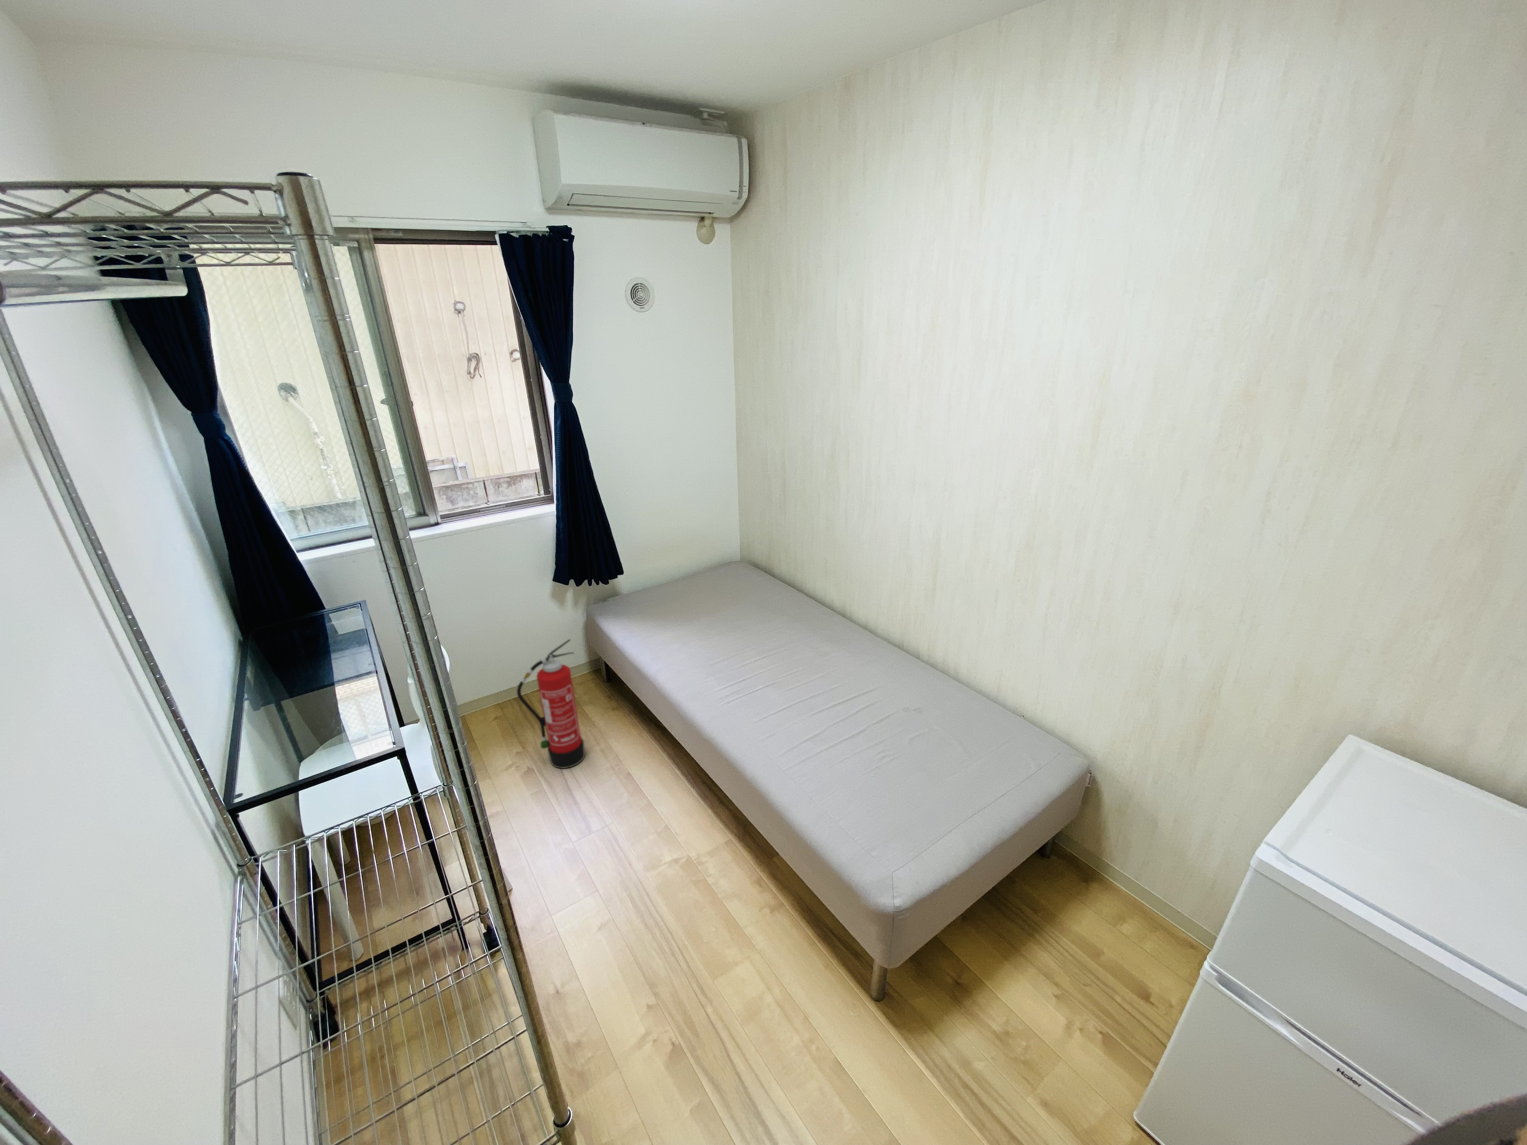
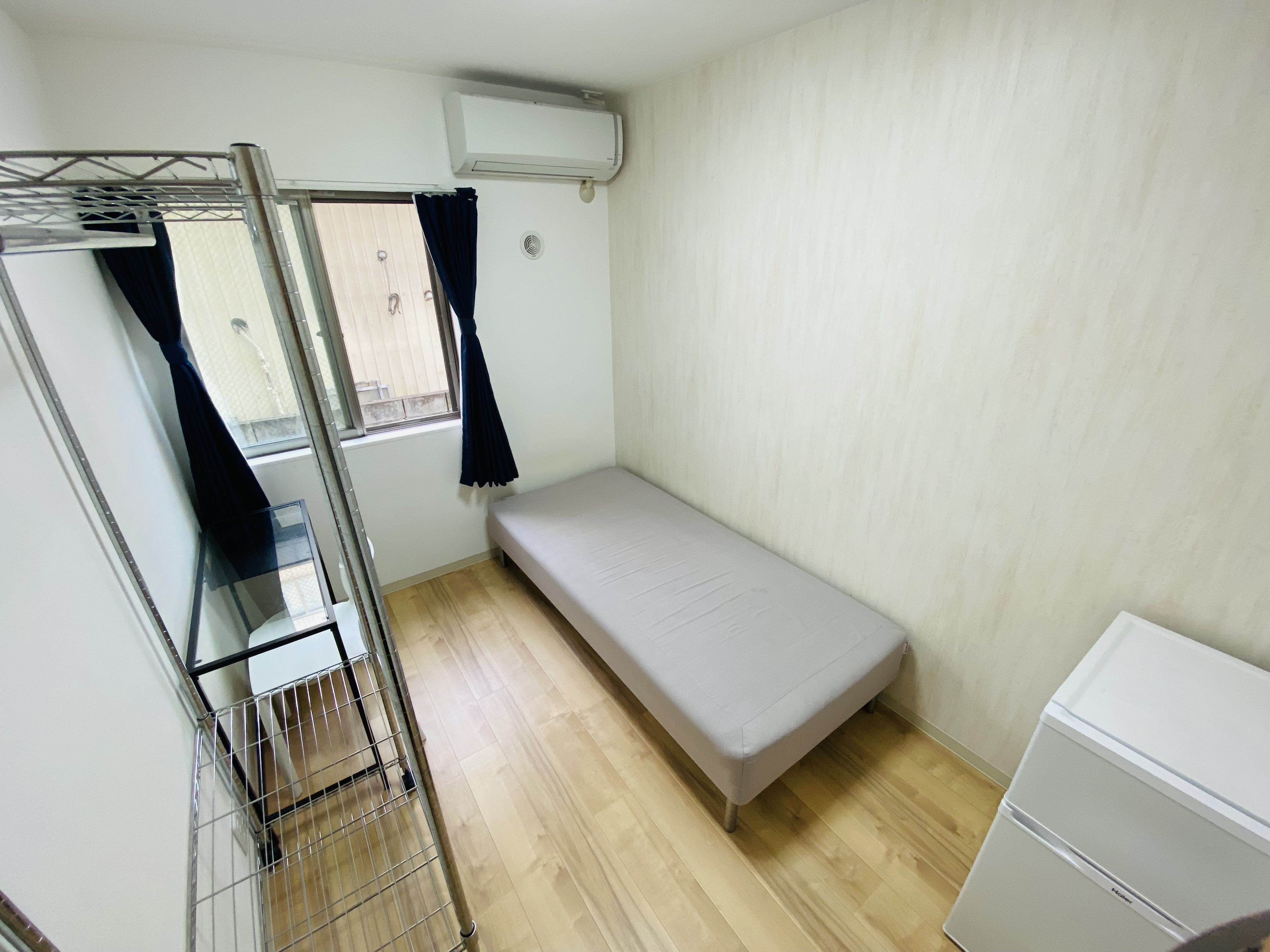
- fire extinguisher (552, 706)
